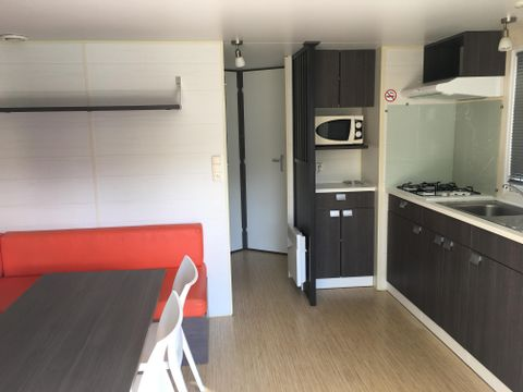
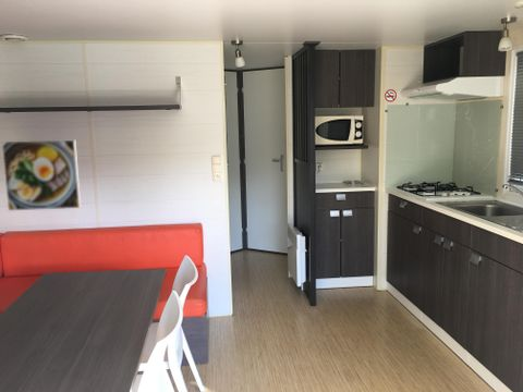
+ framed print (41, 174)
